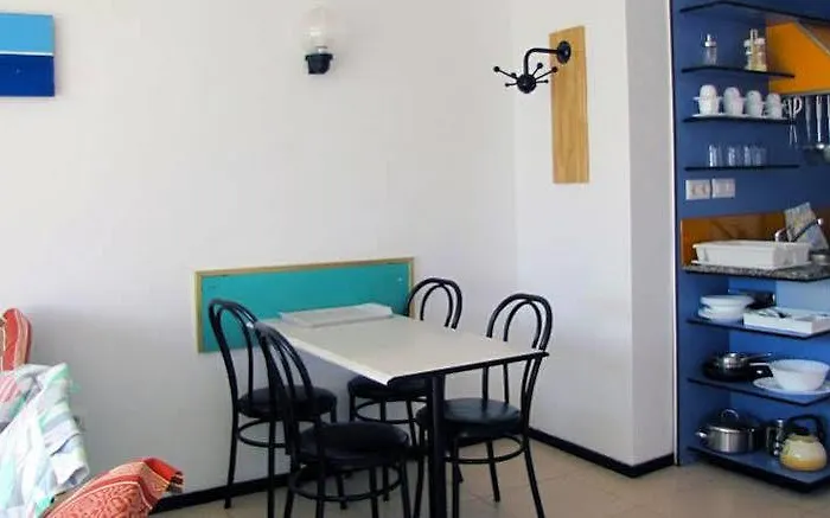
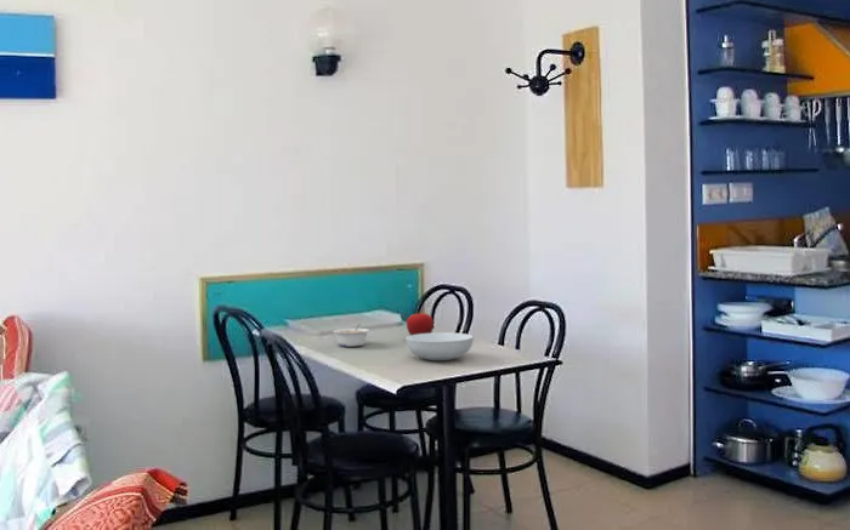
+ legume (351, 336)
+ fruit (420, 324)
+ serving bowl (440, 347)
